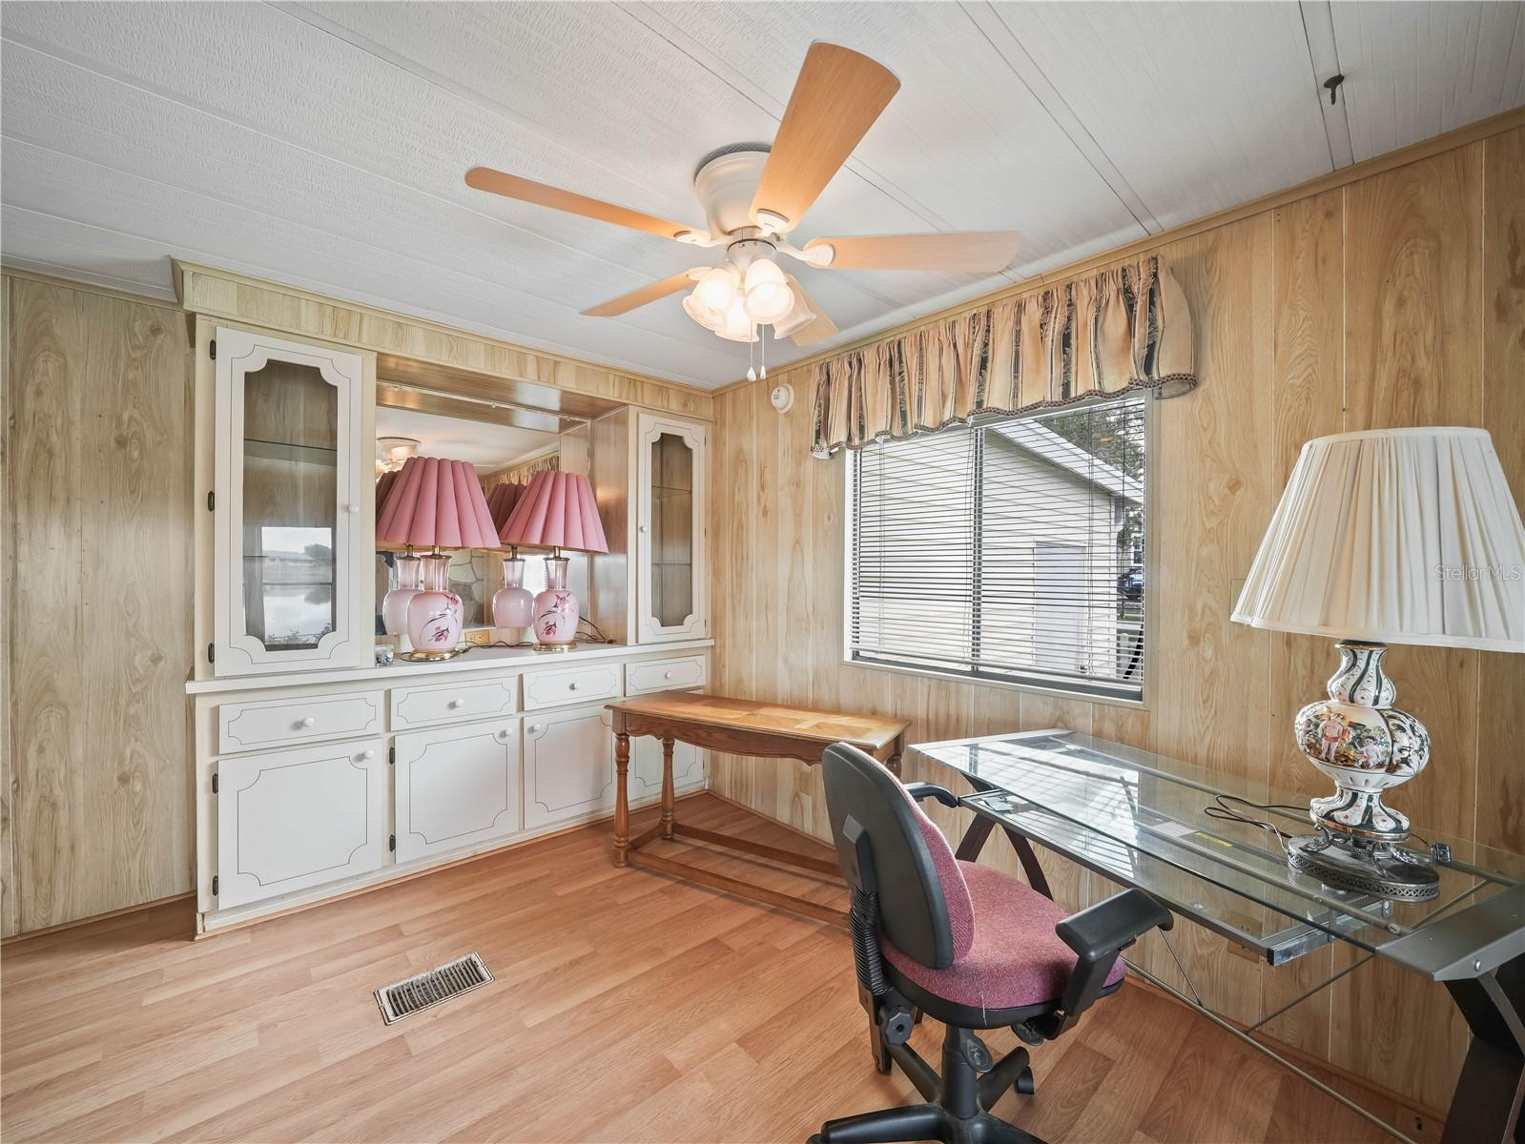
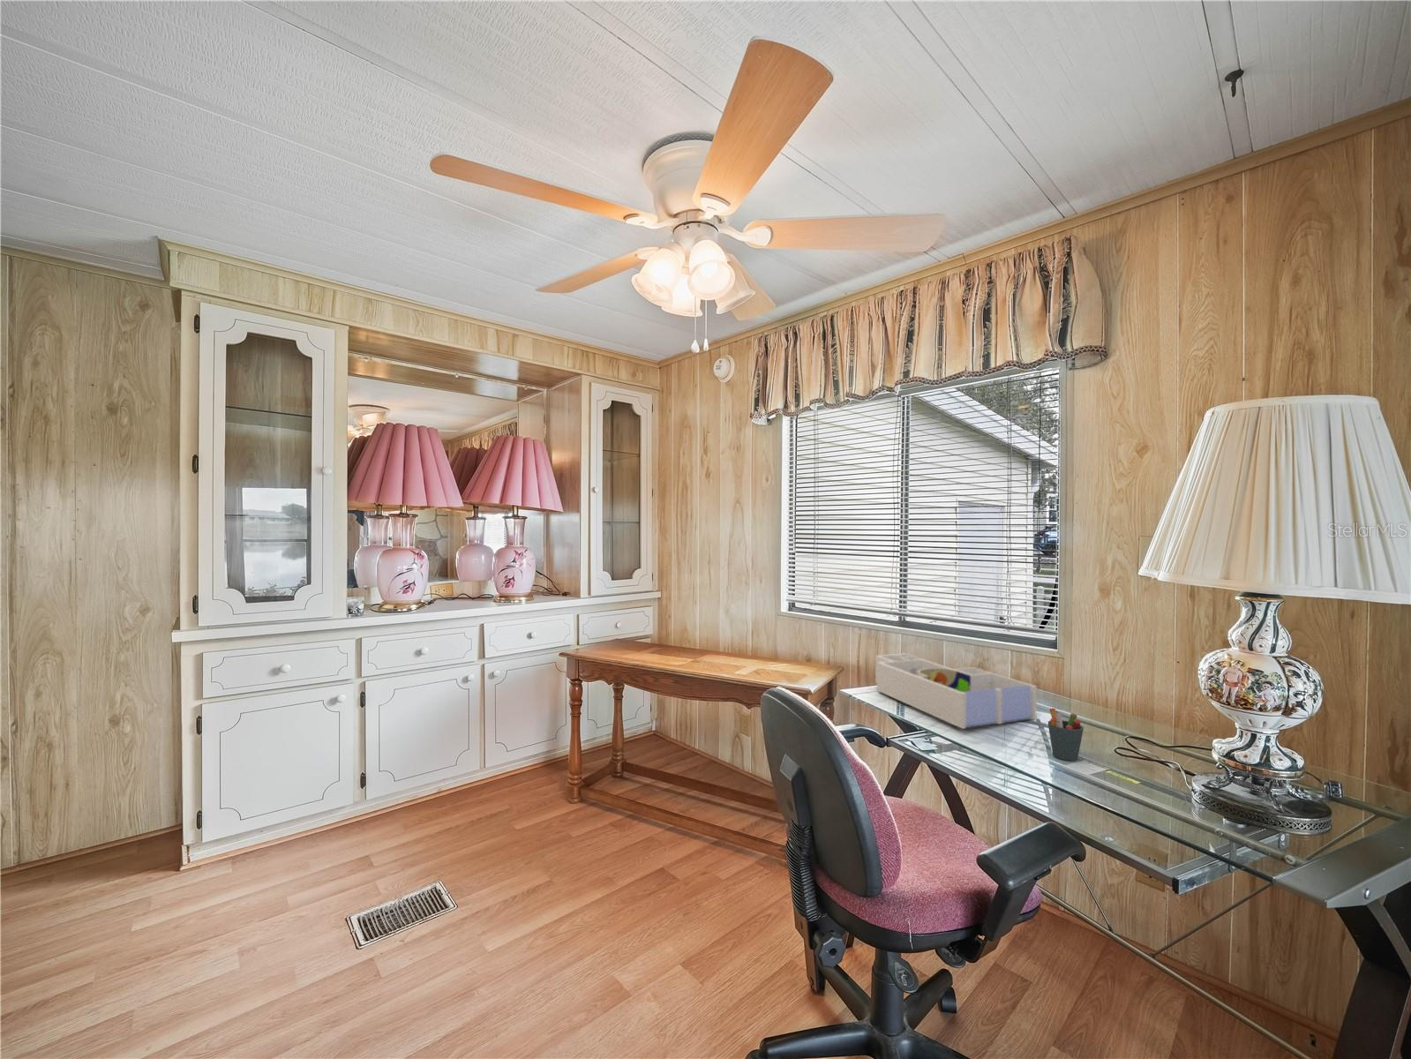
+ pen holder (1064, 732)
+ desk organizer (940, 684)
